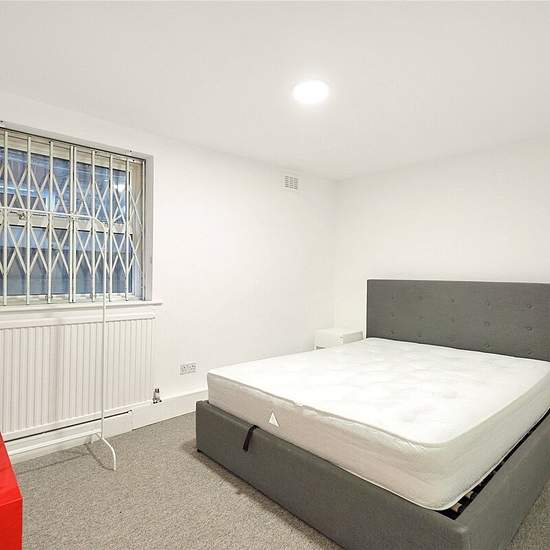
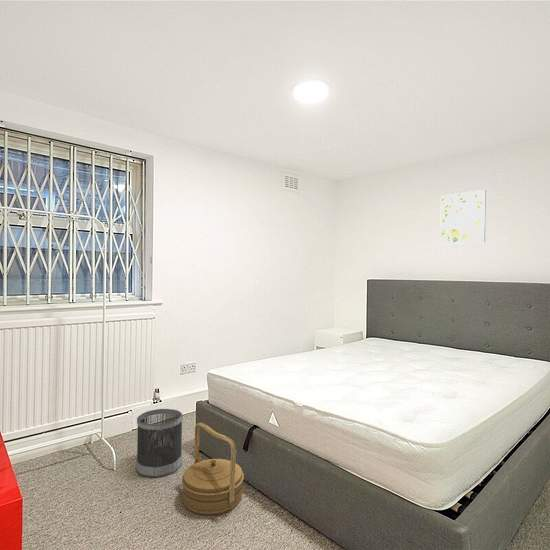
+ basket (213, 463)
+ wastebasket (159, 441)
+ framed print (462, 218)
